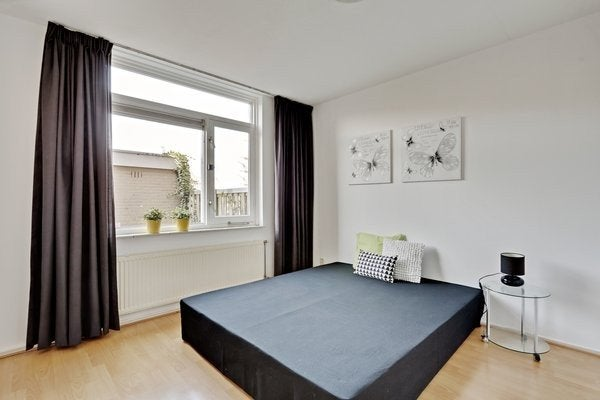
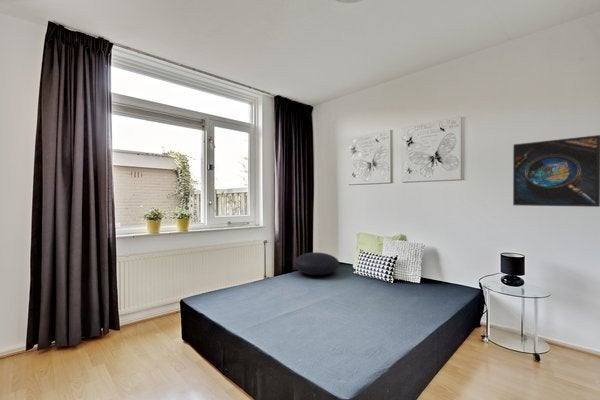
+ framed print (553, 173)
+ cushion (316, 263)
